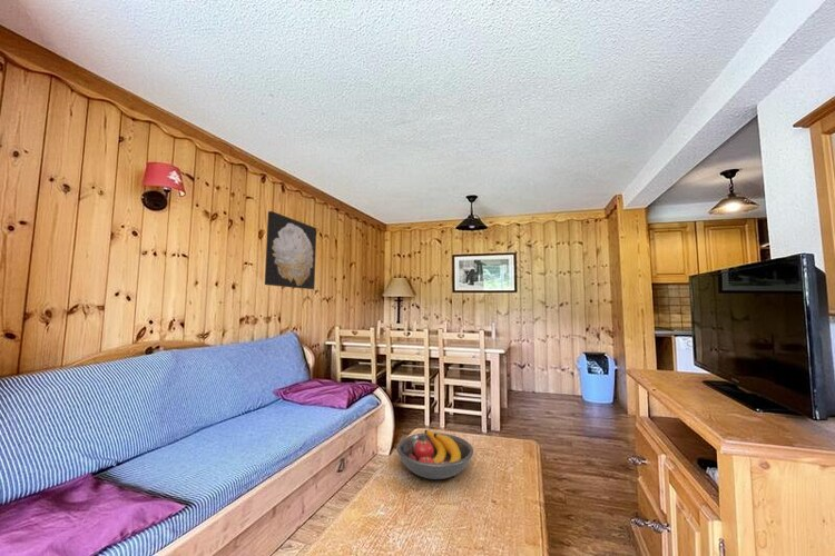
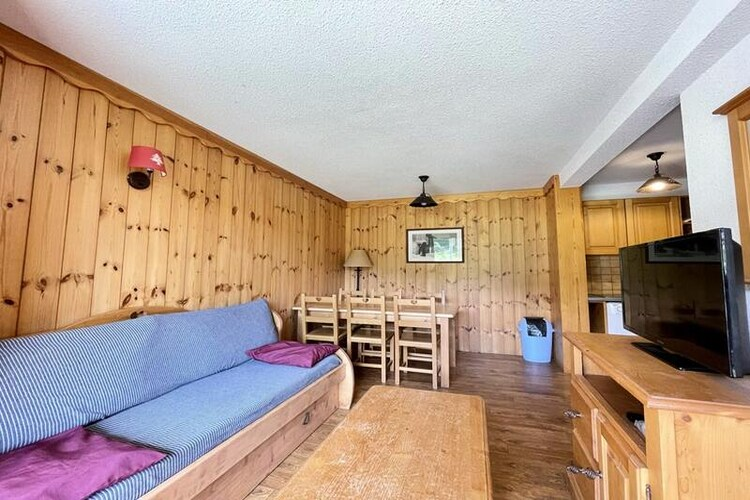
- wall art (293, 254)
- fruit bowl (434, 455)
